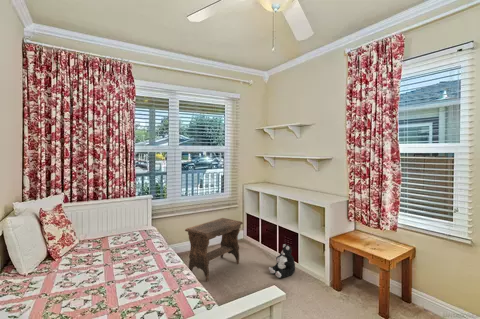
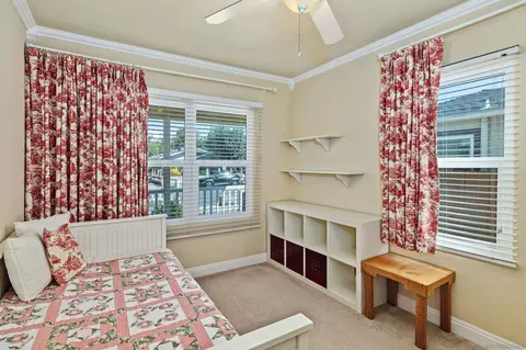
- footstool (217, 248)
- plush toy (283, 259)
